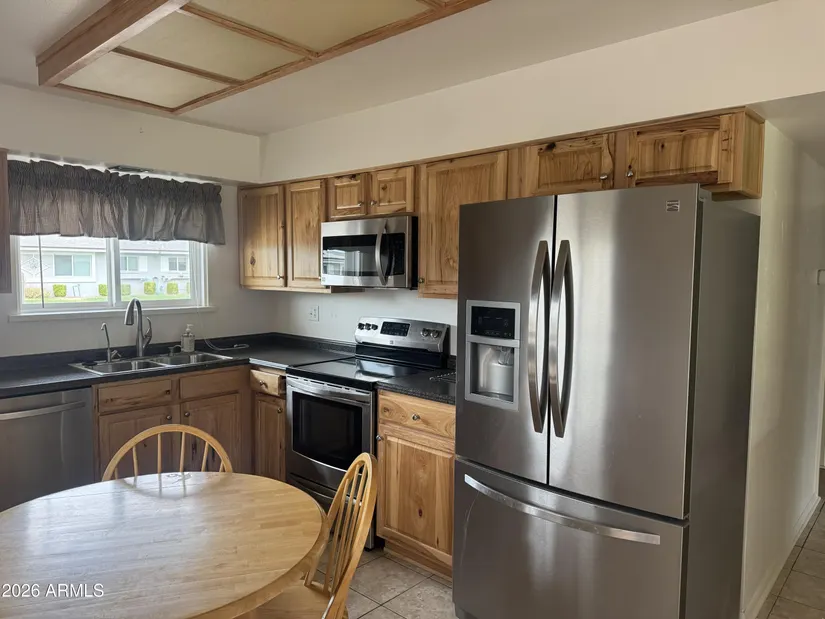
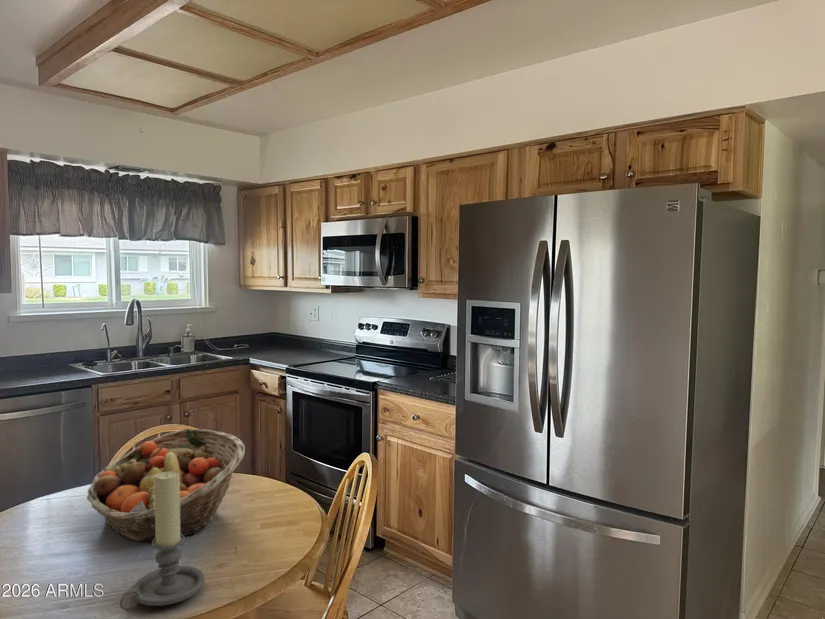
+ candle holder (161, 535)
+ fruit basket (167, 471)
